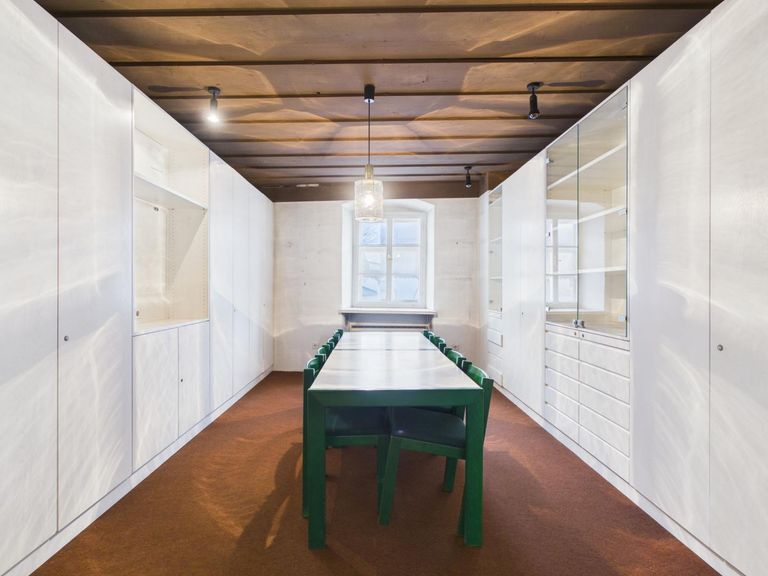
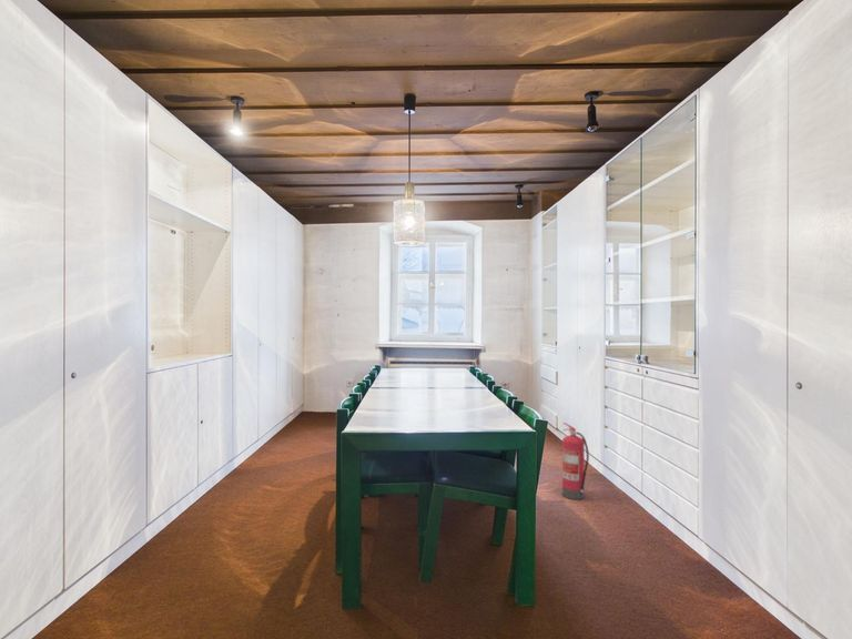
+ fire extinguisher (575, 460)
